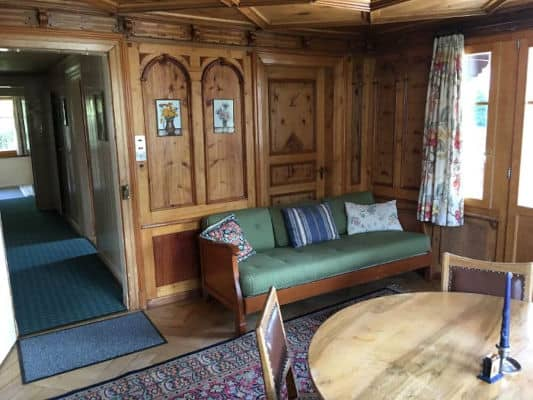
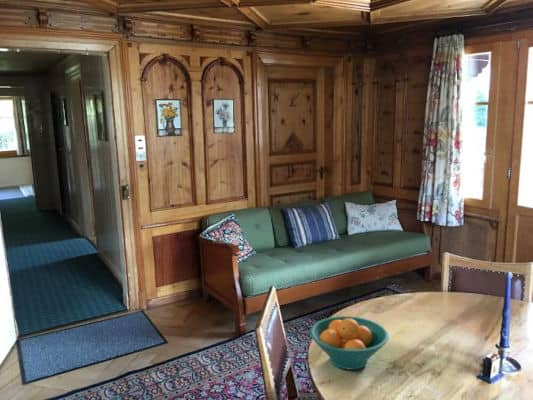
+ fruit bowl (348, 340)
